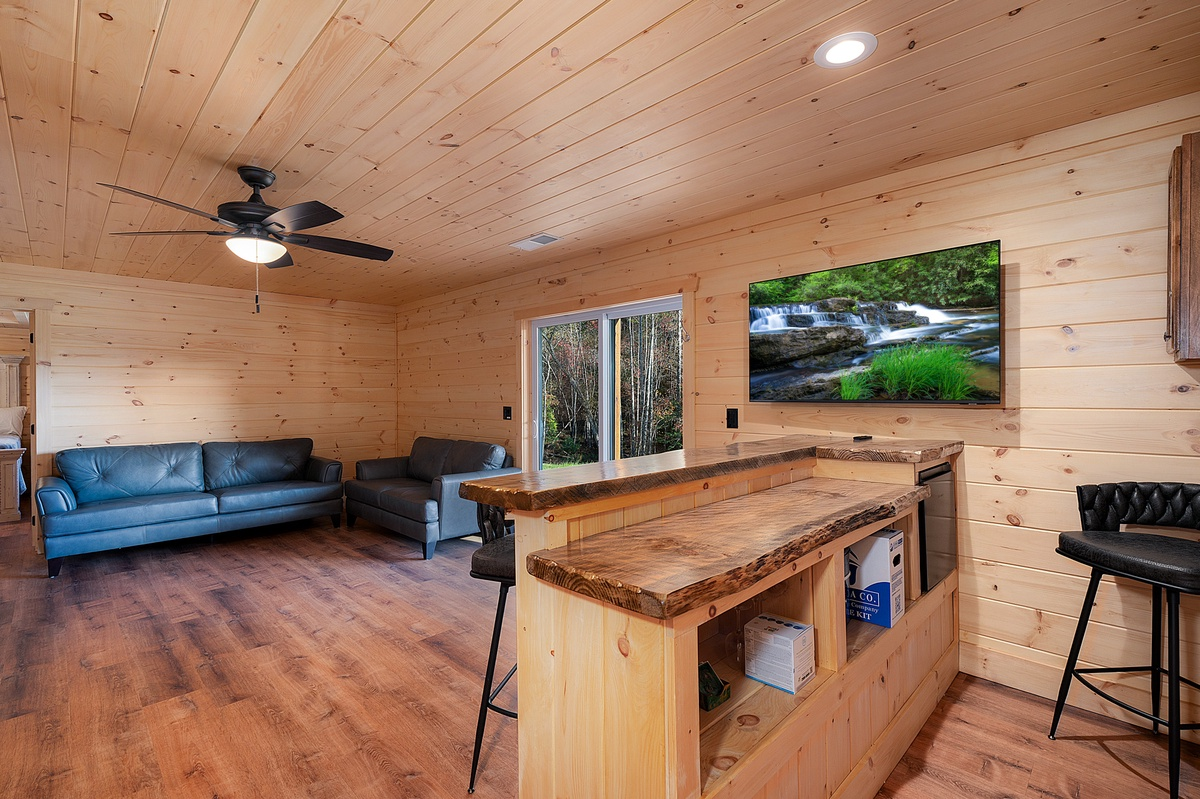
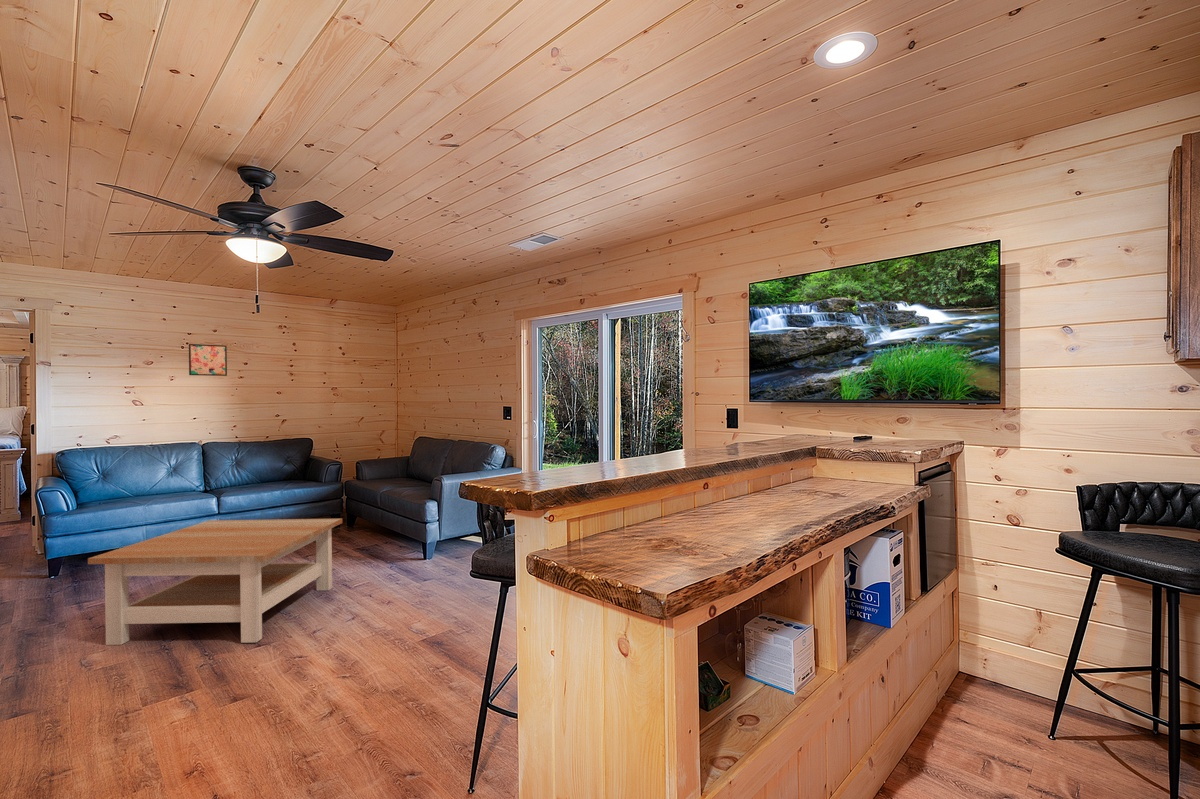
+ wall art (208, 360)
+ coffee table (232, 574)
